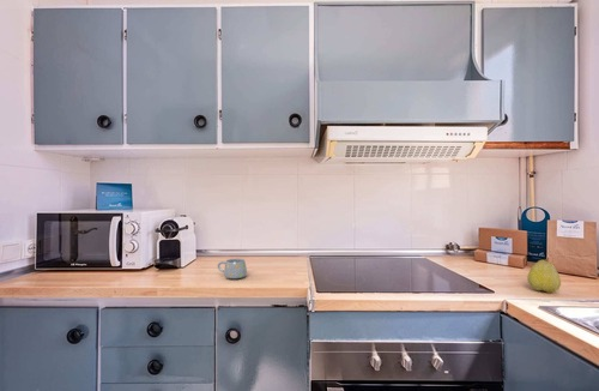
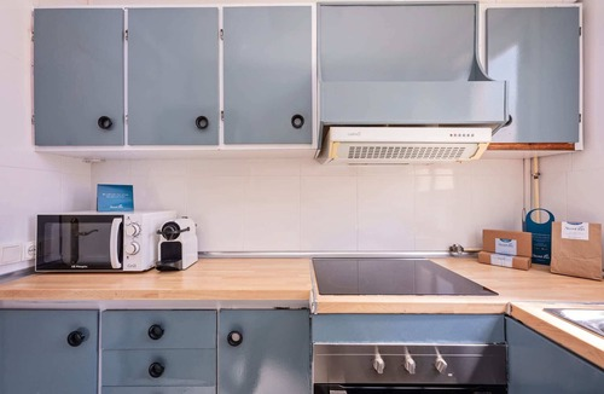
- mug (231, 269)
- fruit (543, 273)
